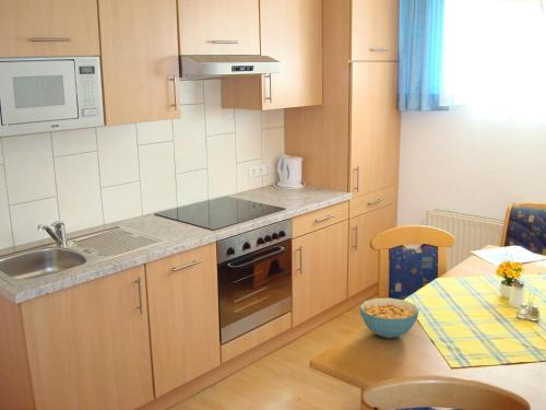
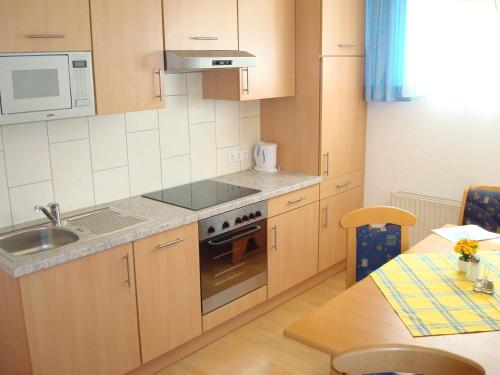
- cereal bowl (388, 320)
